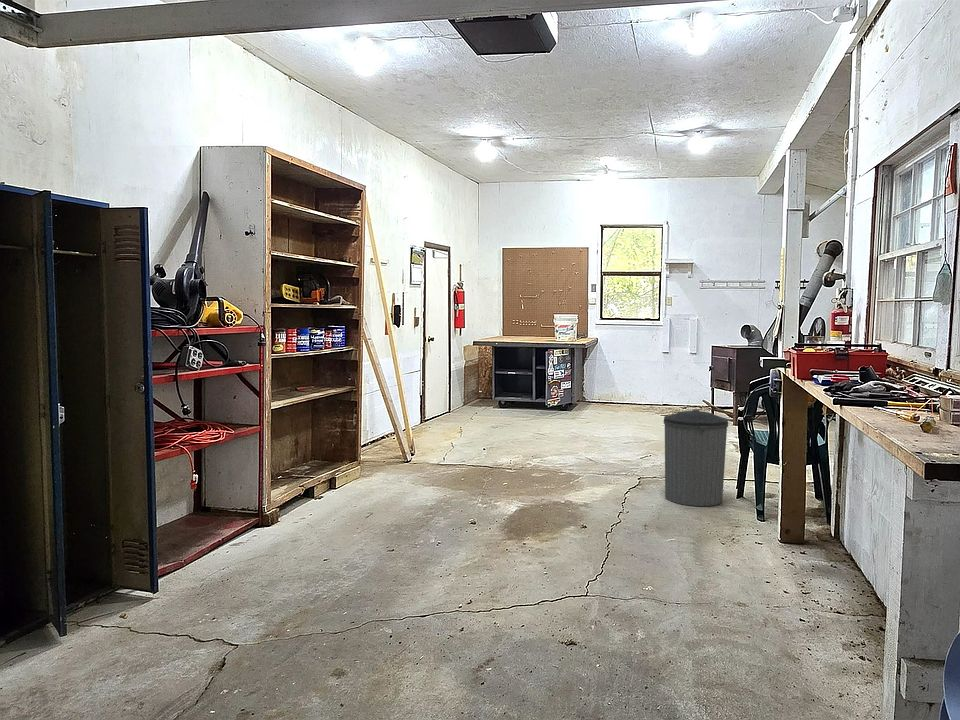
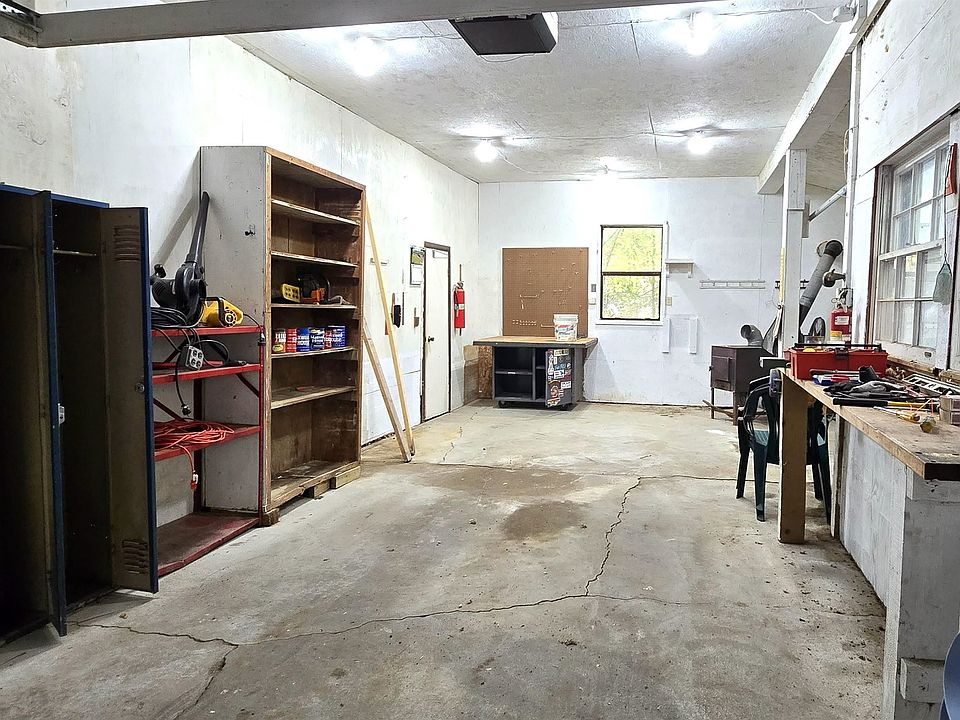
- trash can (694, 454)
